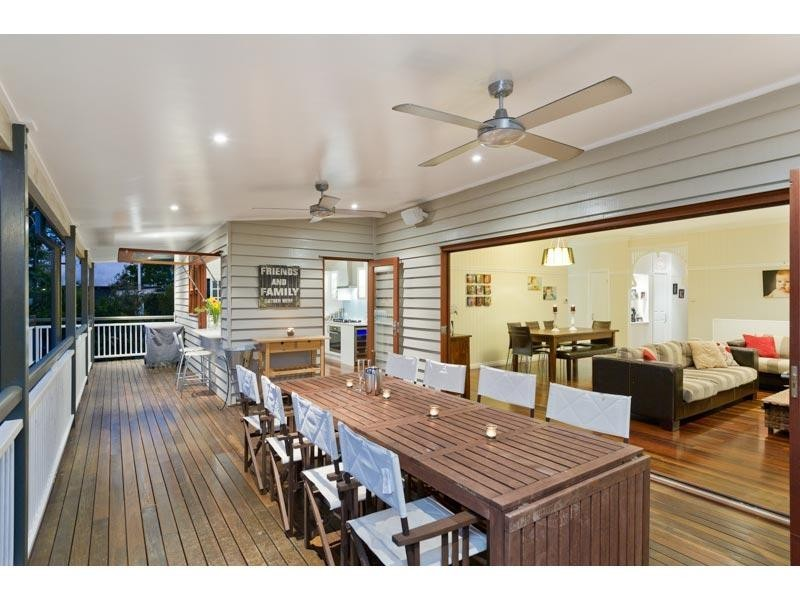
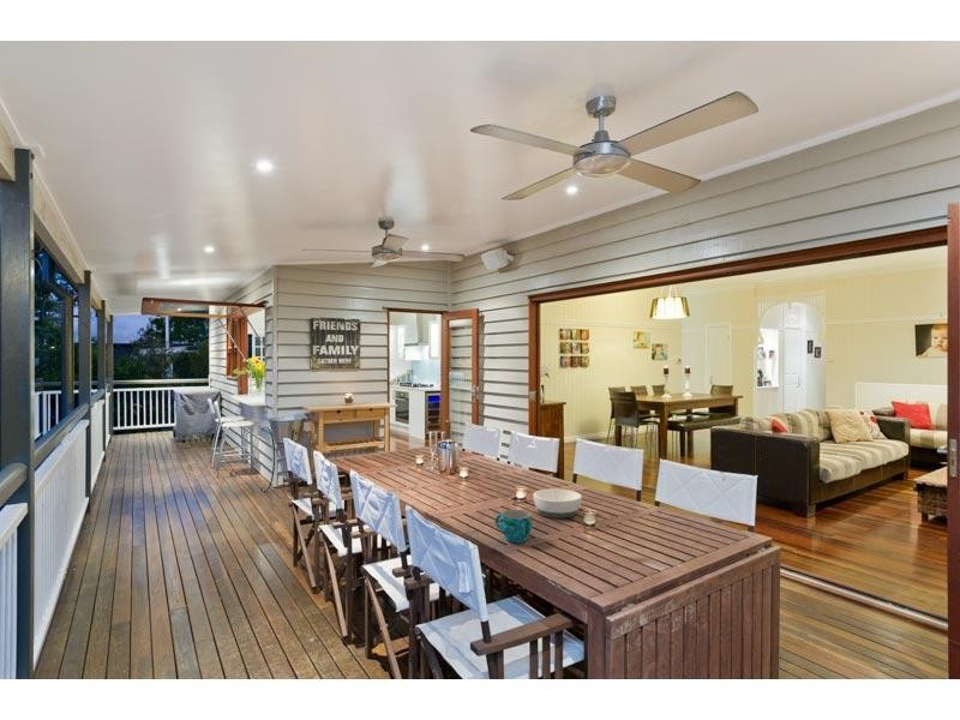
+ bowl (557, 503)
+ cup (514, 526)
